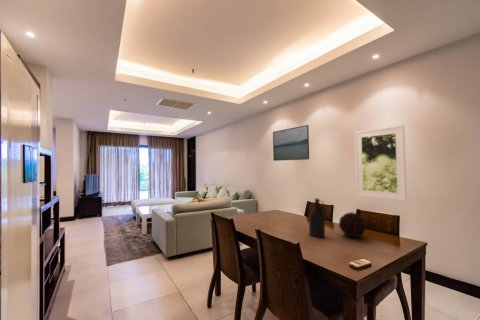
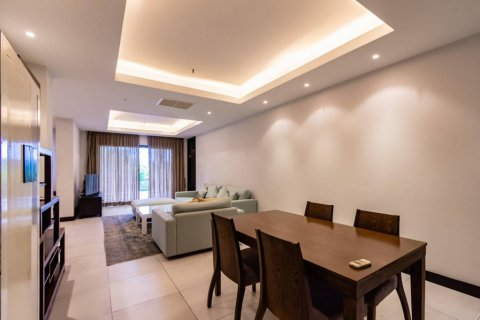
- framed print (289, 144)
- decorative orb (352, 224)
- bottle (317, 216)
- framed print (378, 163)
